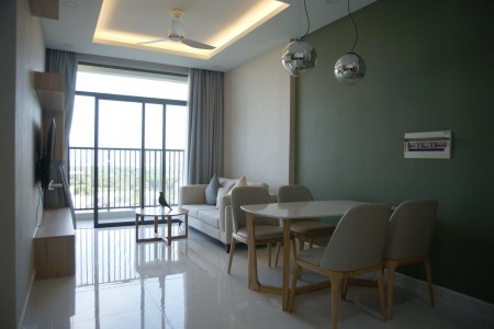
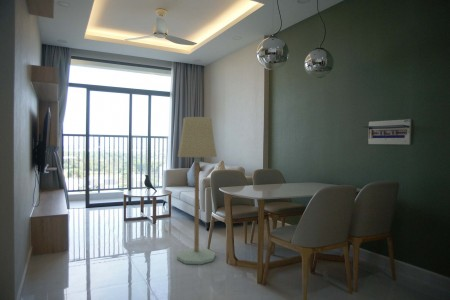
+ floor lamp (196, 187)
